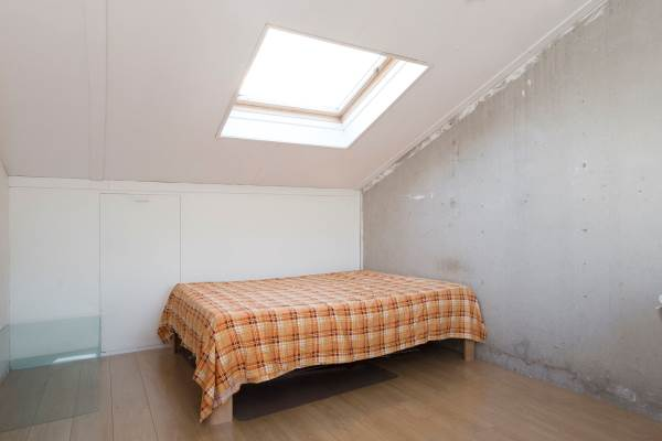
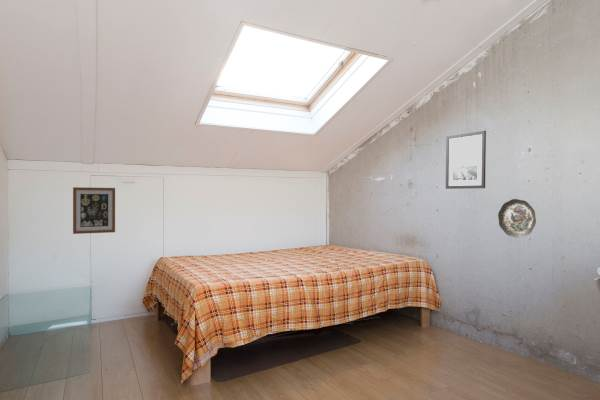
+ wall art (464, 161)
+ decorative plate (517, 218)
+ wall art (94, 210)
